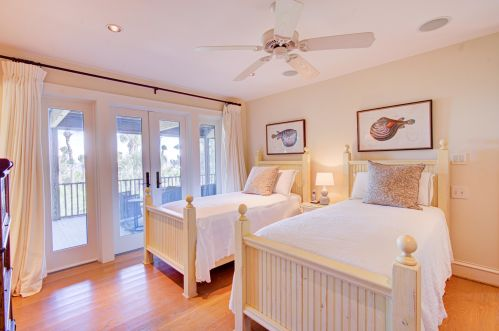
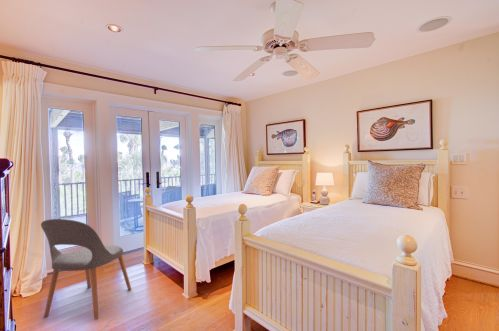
+ chair (88, 257)
